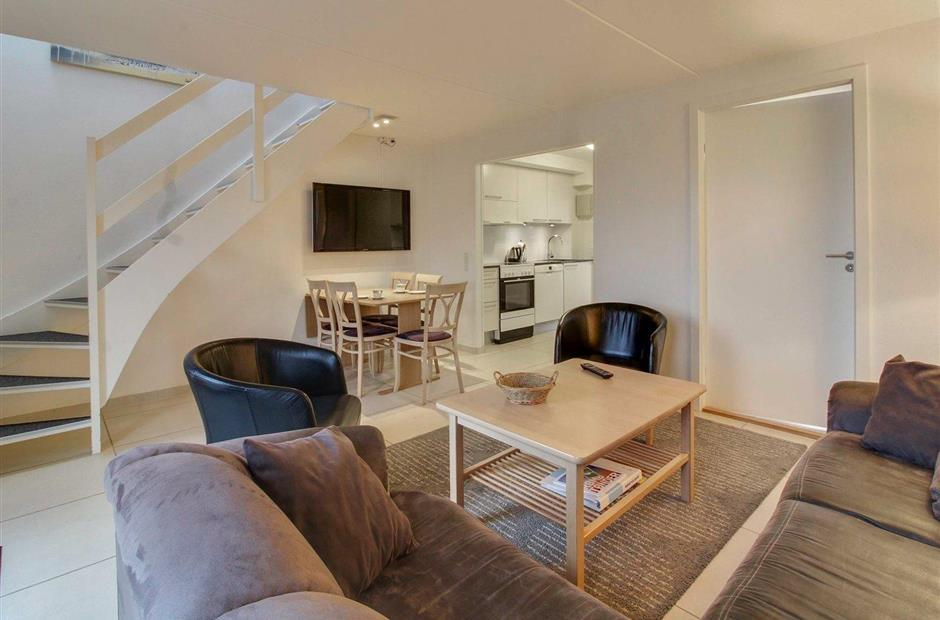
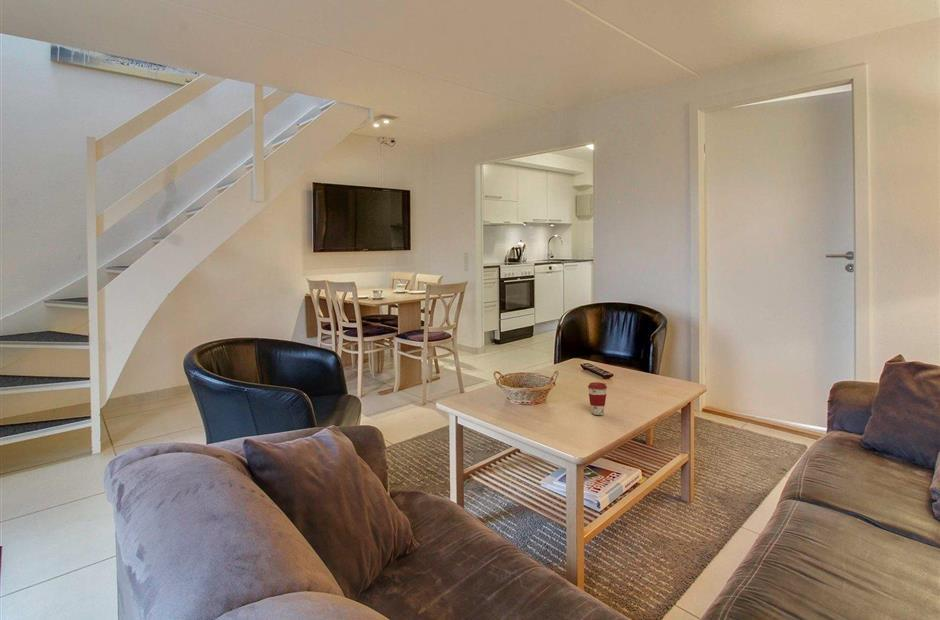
+ coffee cup (597, 398)
